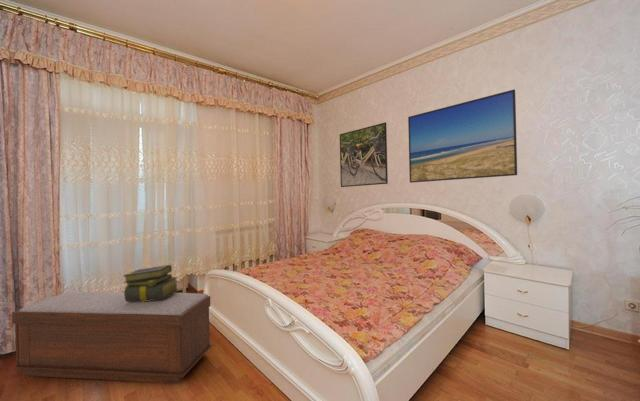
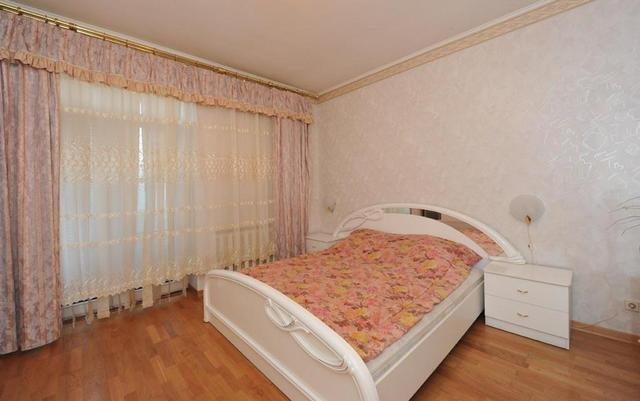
- bench (118, 331)
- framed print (361, 157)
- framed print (455, 142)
- stack of books (150, 282)
